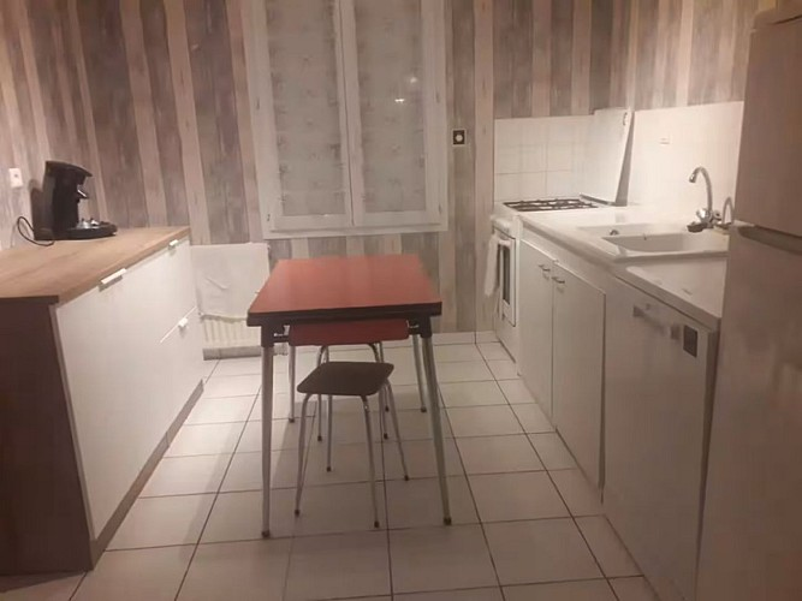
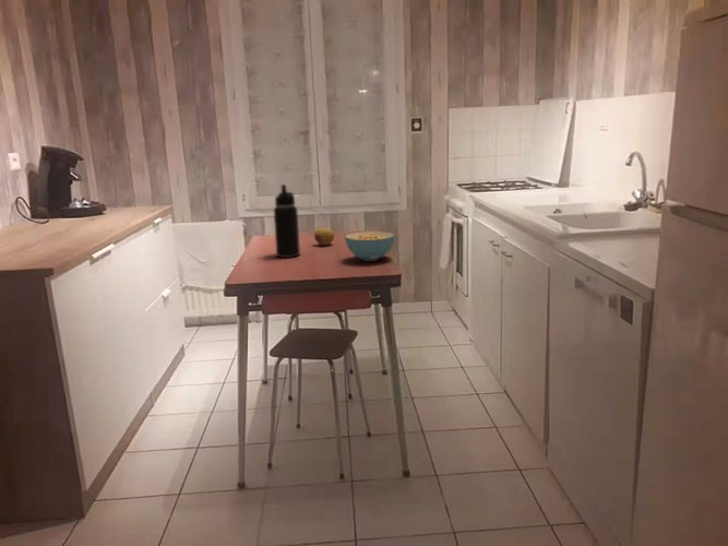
+ fruit (324, 236)
+ cereal bowl (370, 247)
+ water bottle (286, 221)
